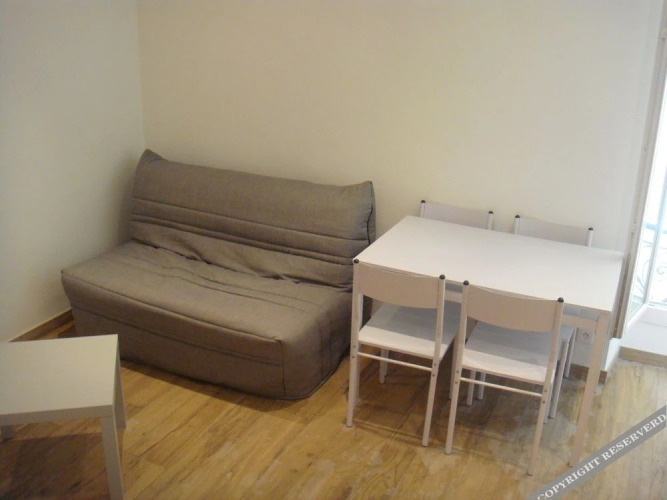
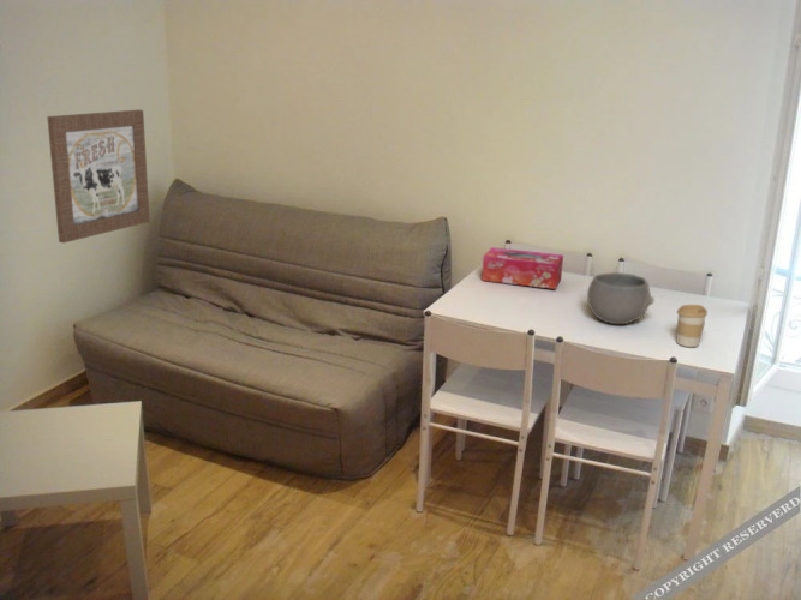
+ bowl (618, 299)
+ wall art (102, 173)
+ tissue box (522, 268)
+ coffee cup (689, 324)
